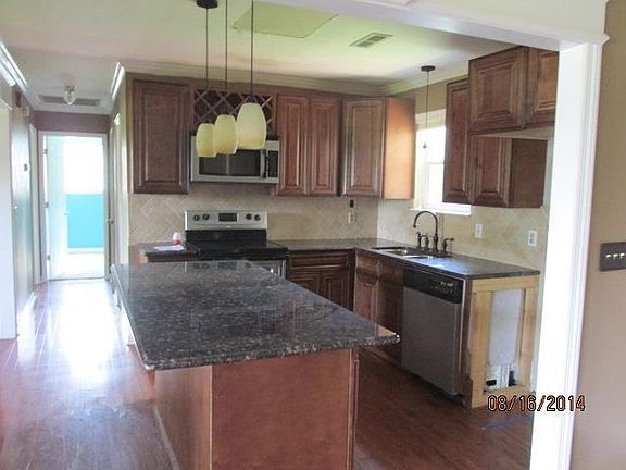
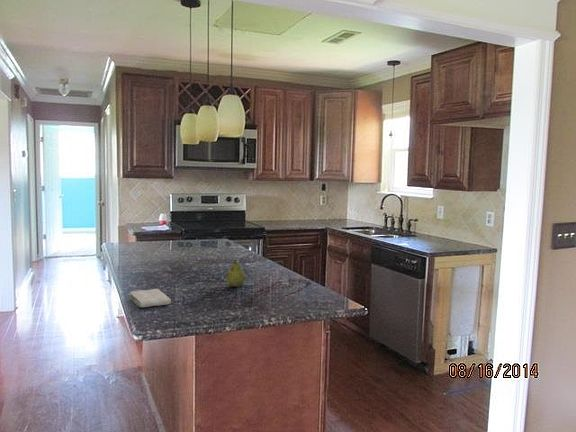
+ washcloth (149, 297)
+ fruit (235, 272)
